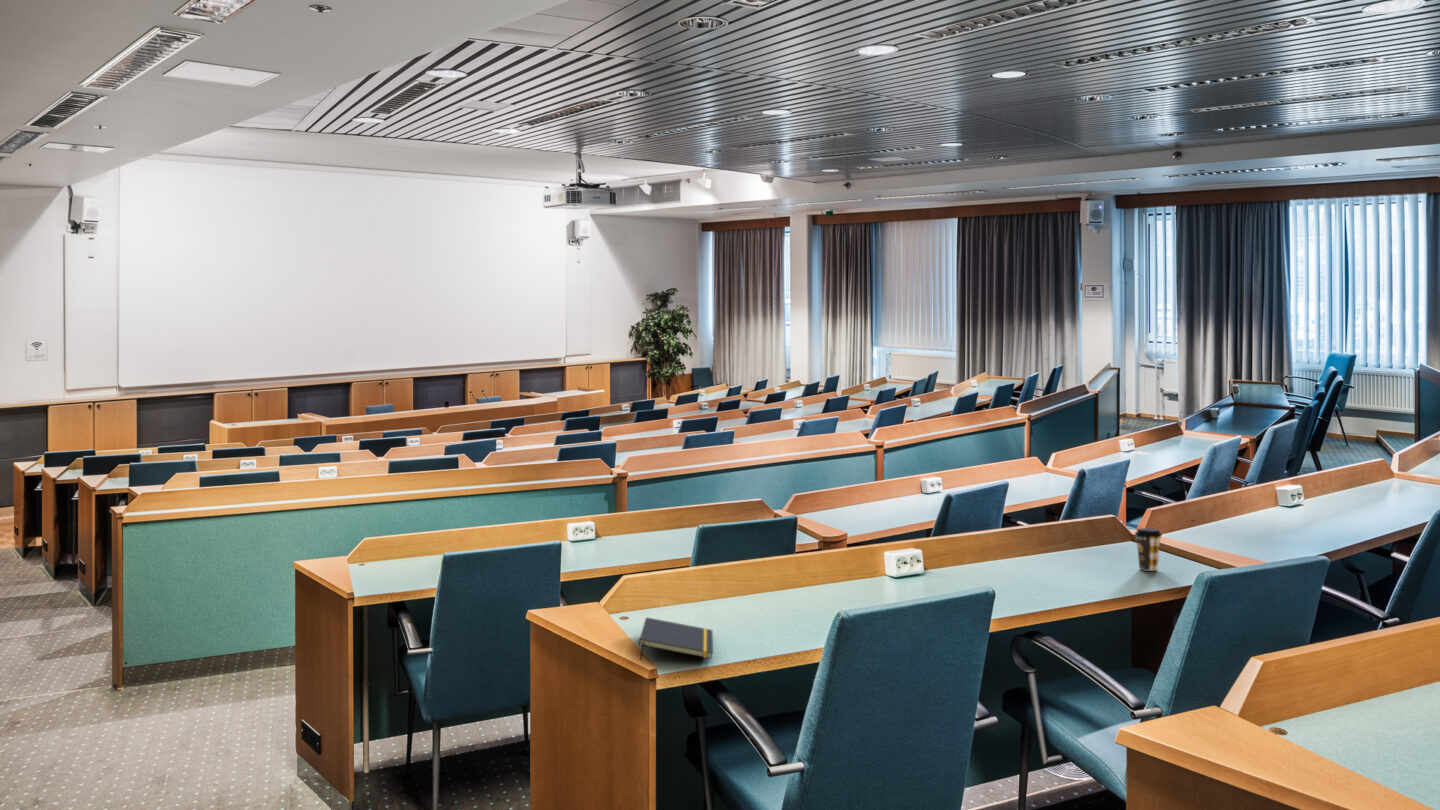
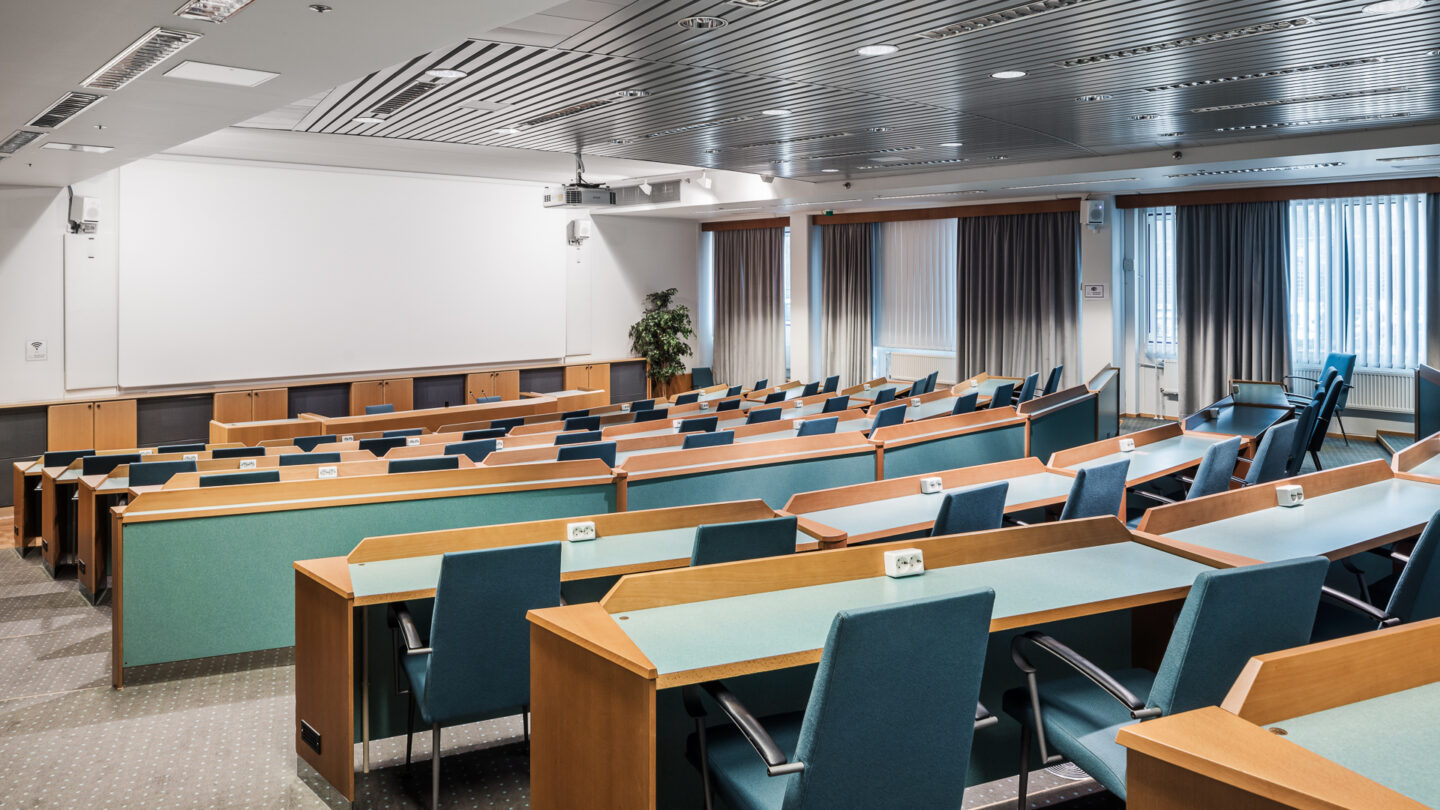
- notepad (677, 637)
- coffee cup (1148, 549)
